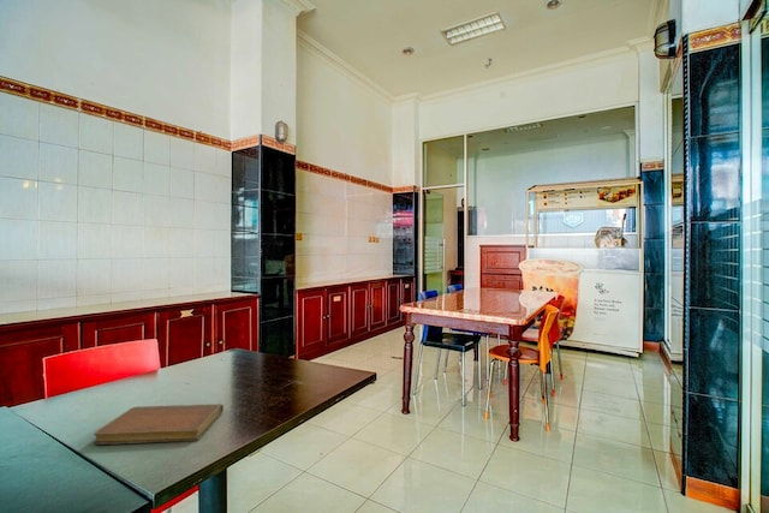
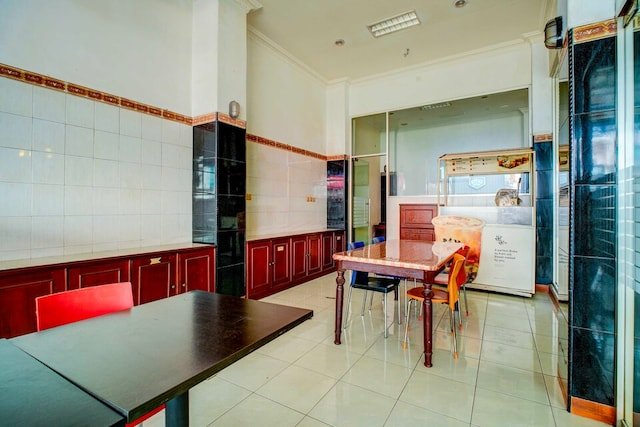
- notebook (163, 422)
